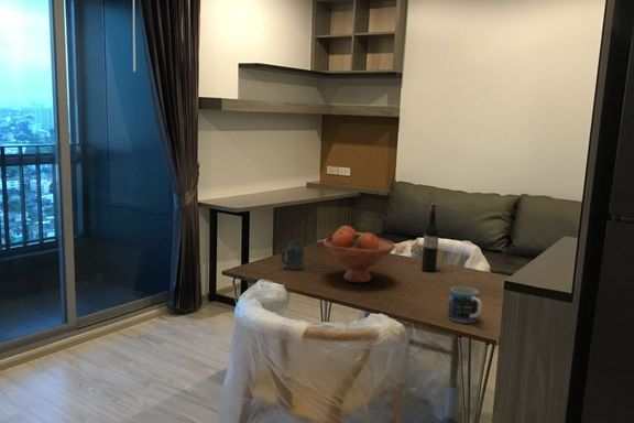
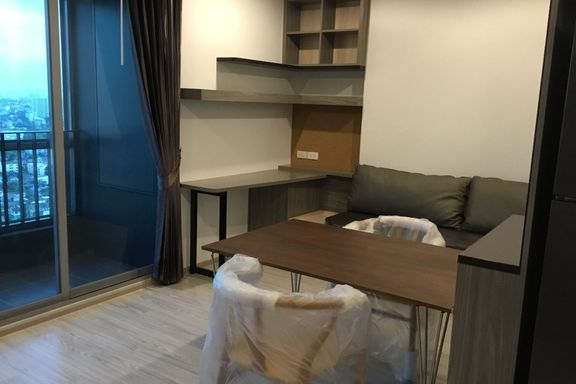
- fruit bowl (358, 253)
- mug (467, 306)
- wine bottle (430, 237)
- mug (292, 254)
